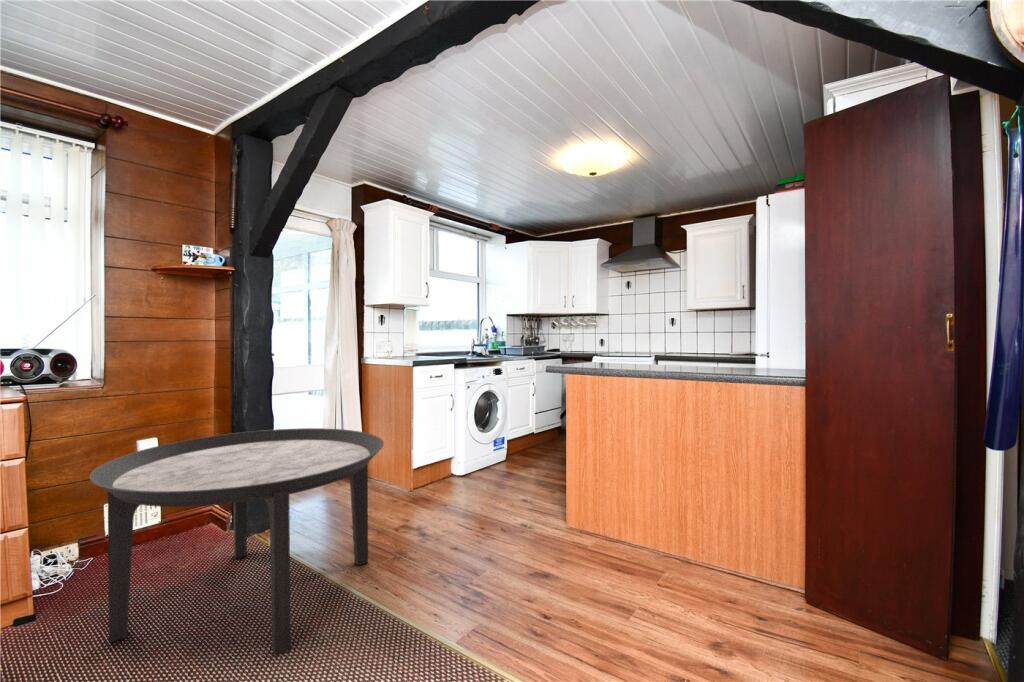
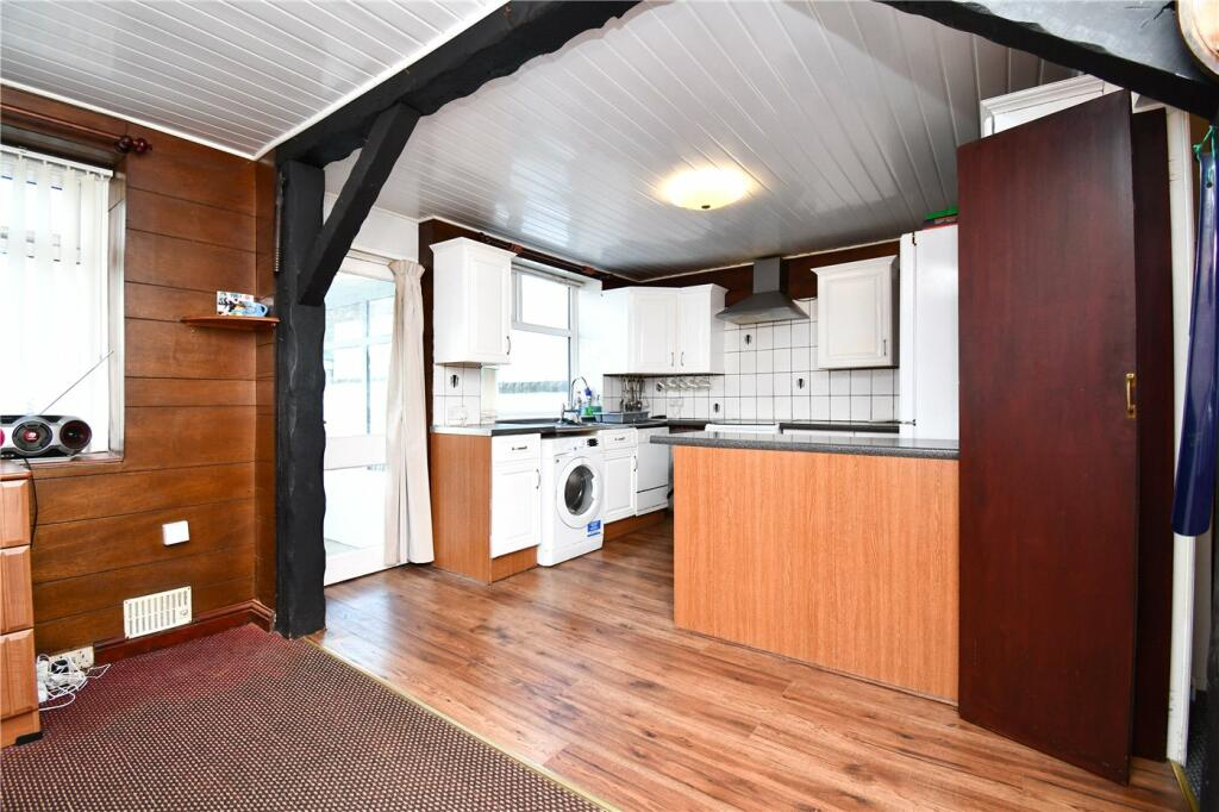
- round table (246, 522)
